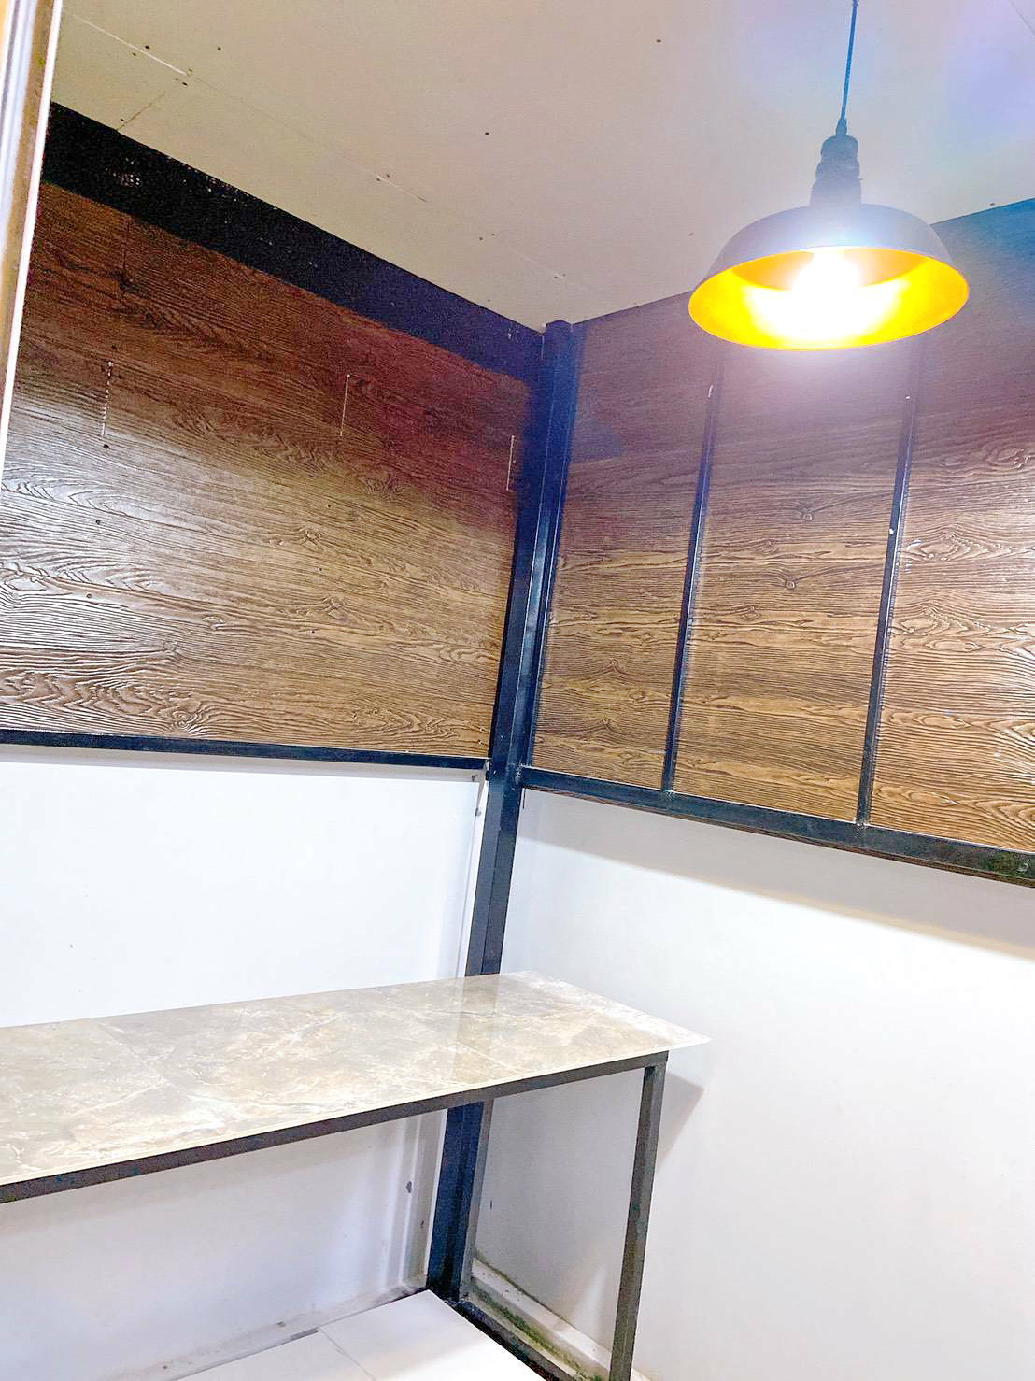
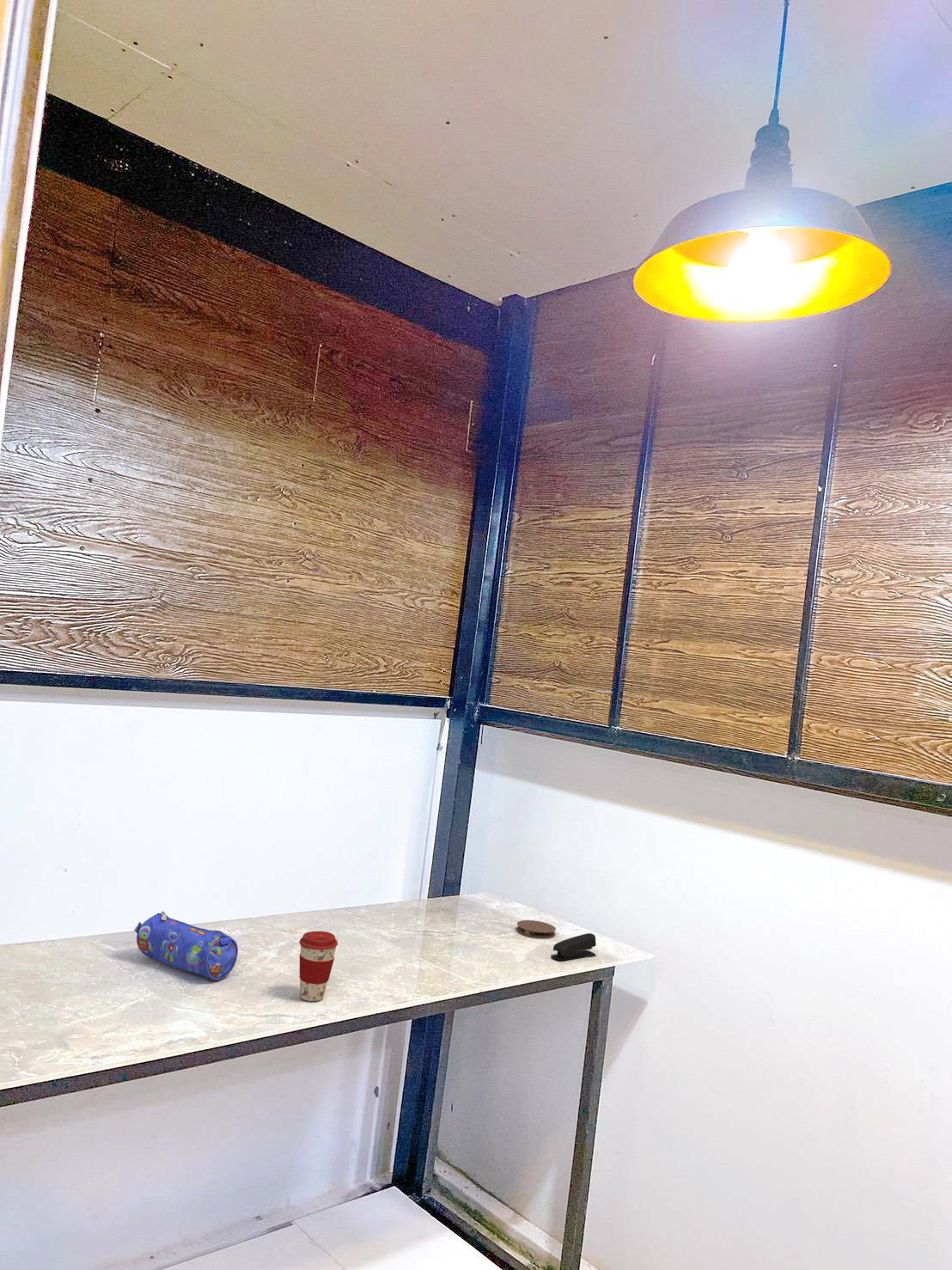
+ coaster (535, 929)
+ pencil case (186, 943)
+ stapler (574, 946)
+ coffee cup (315, 966)
